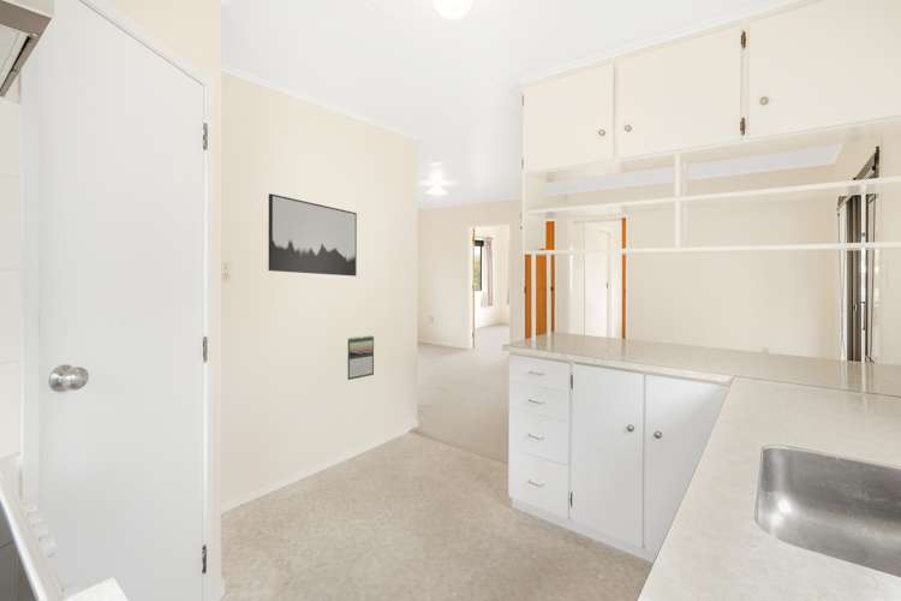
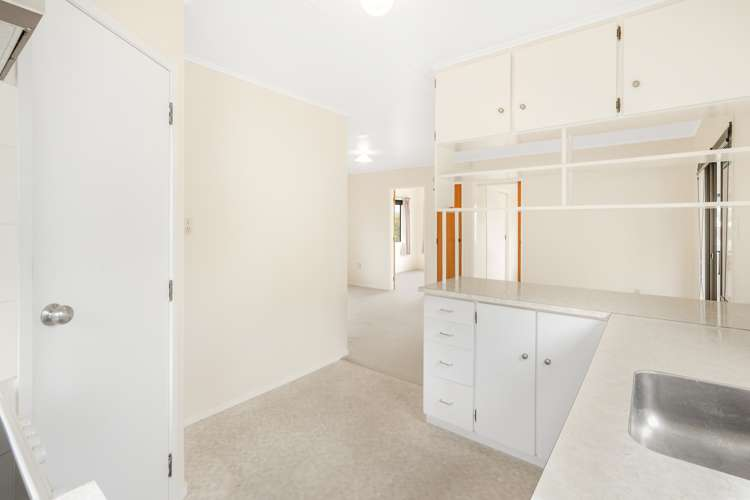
- wall art (316, 238)
- calendar (360, 356)
